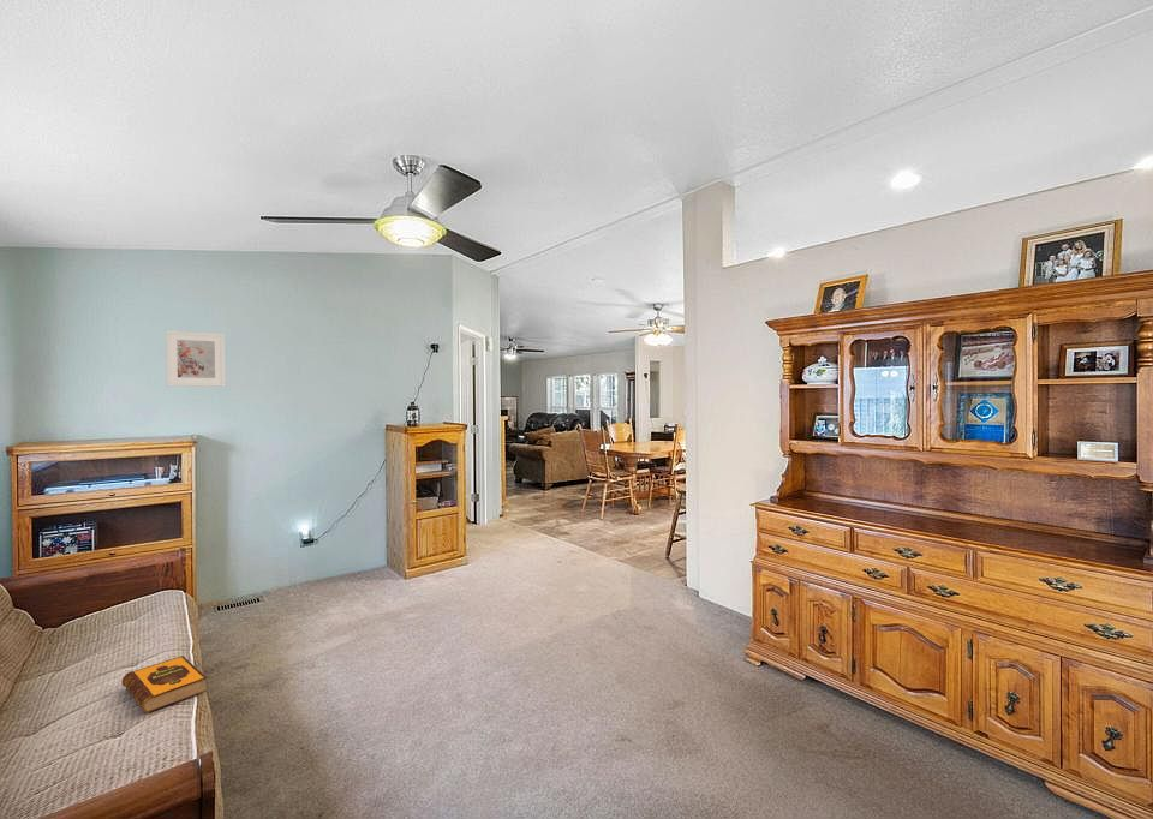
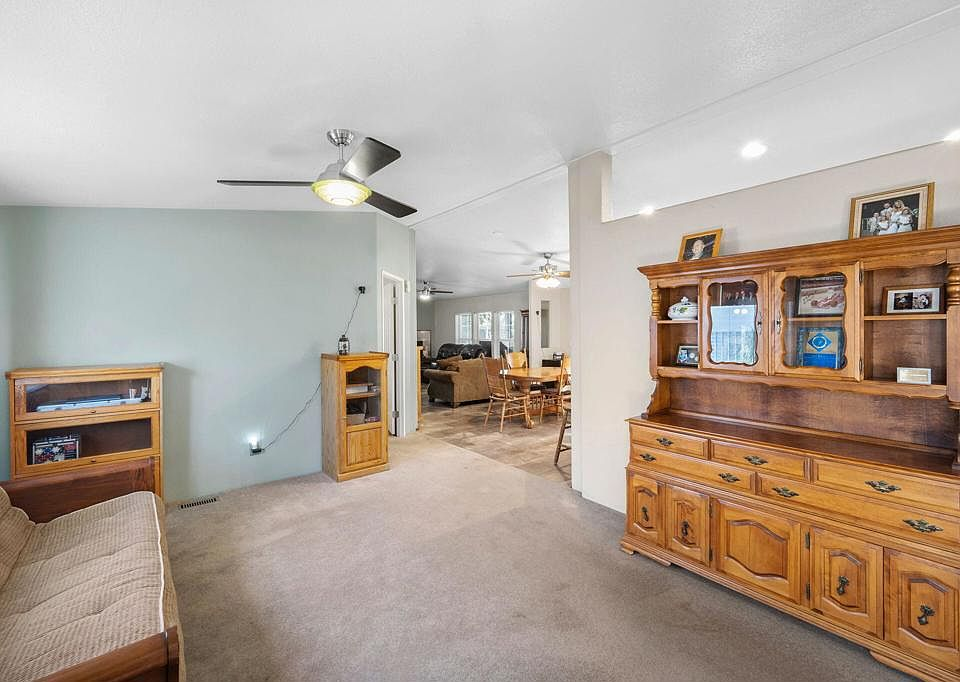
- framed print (196, 359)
- hardback book (163, 682)
